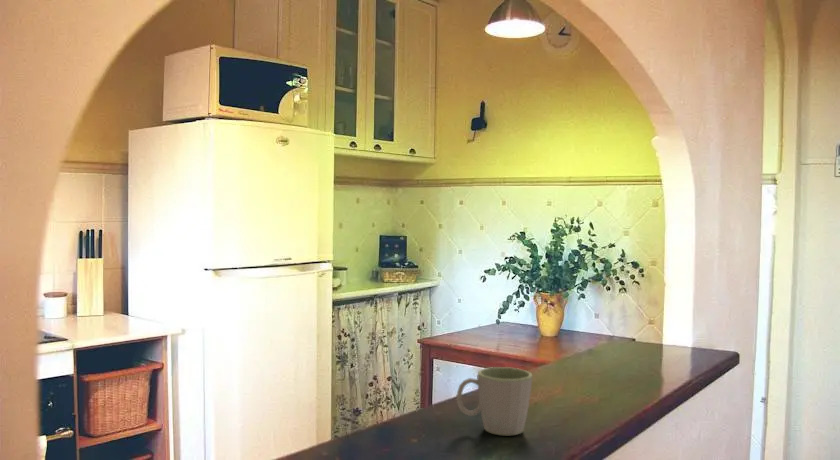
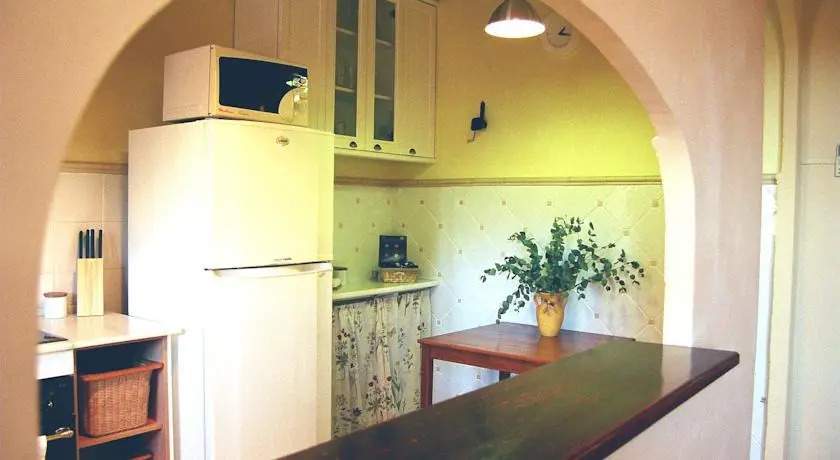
- mug (494, 401)
